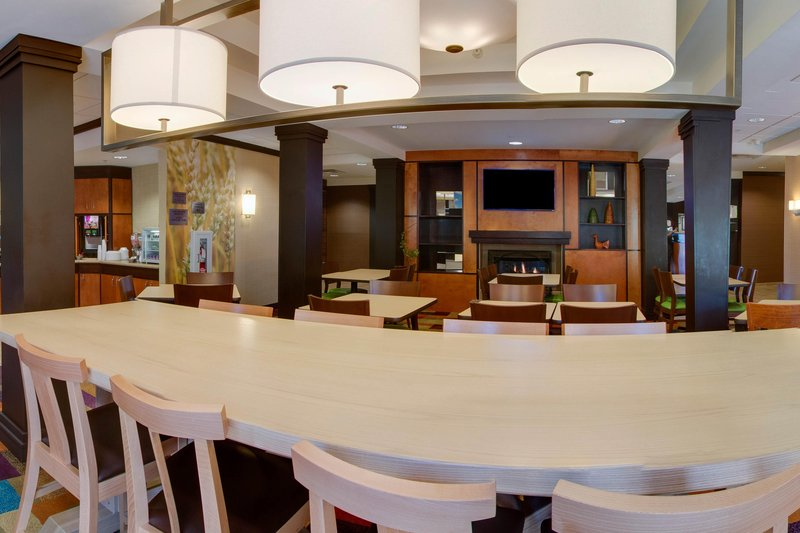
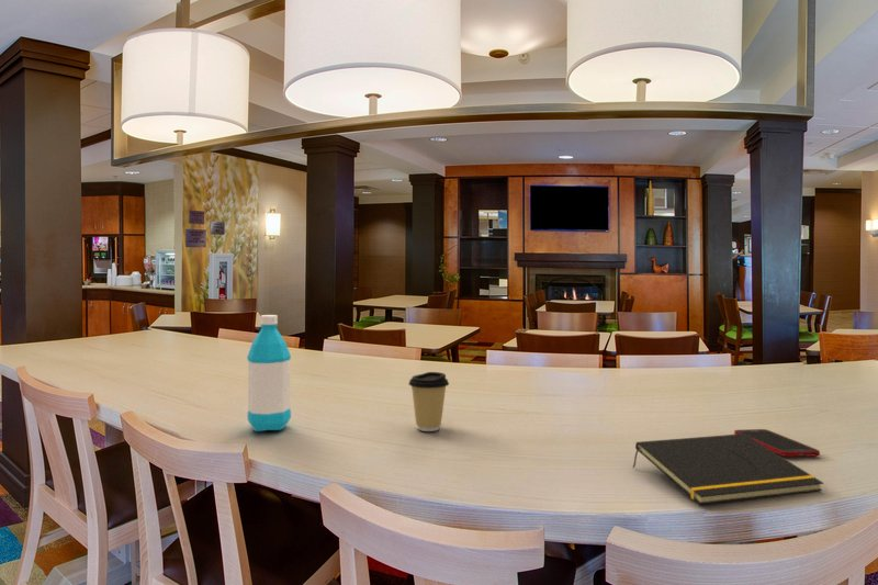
+ coffee cup (428, 401)
+ notepad (723, 464)
+ cell phone (774, 442)
+ water bottle (269, 371)
